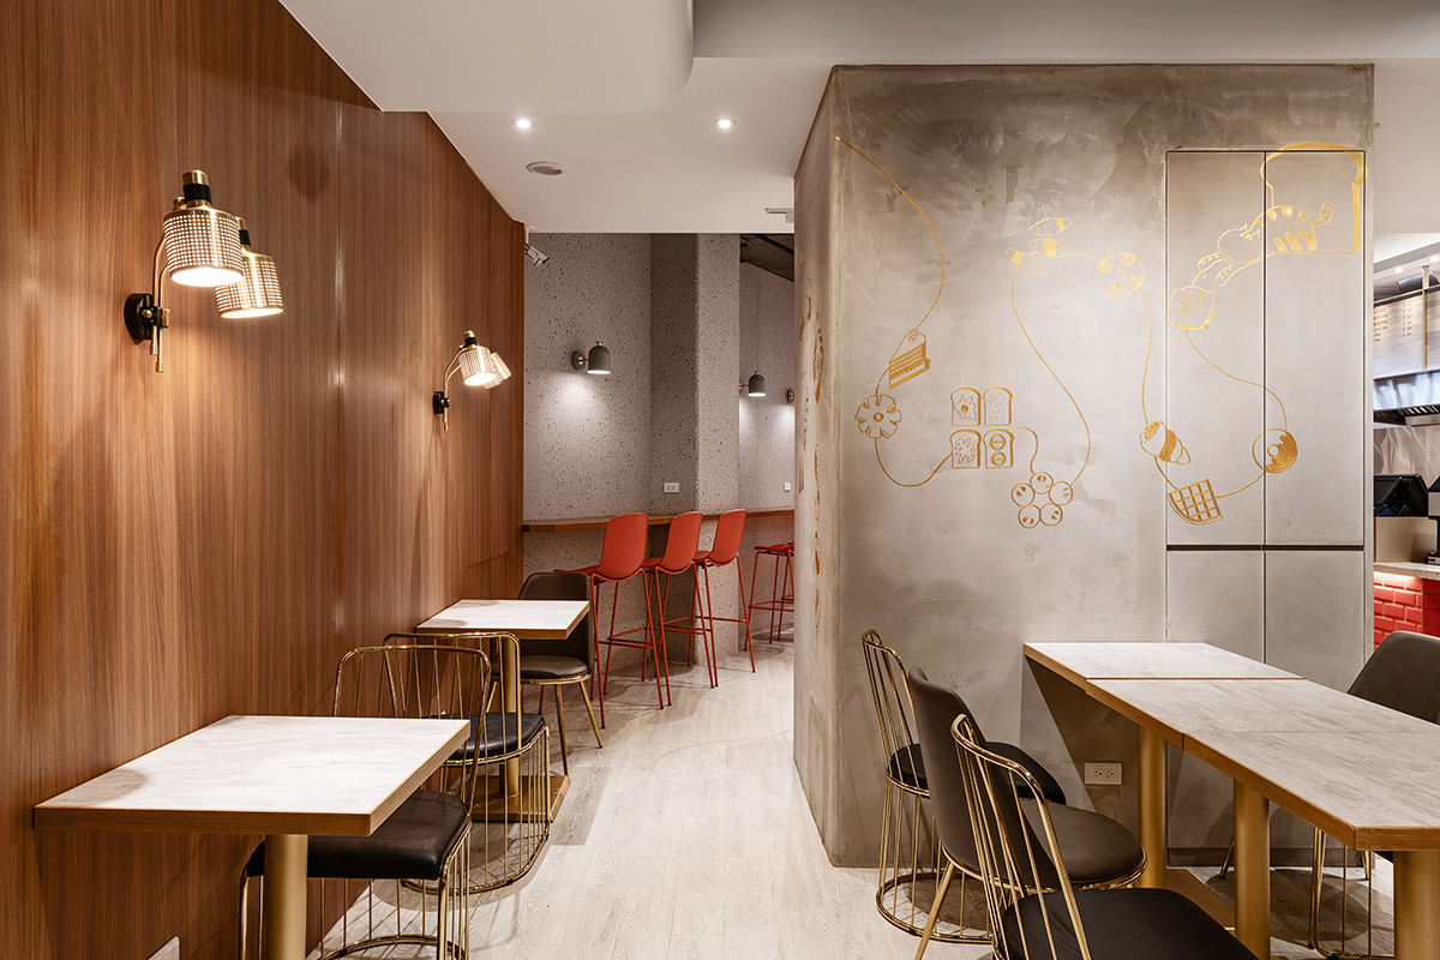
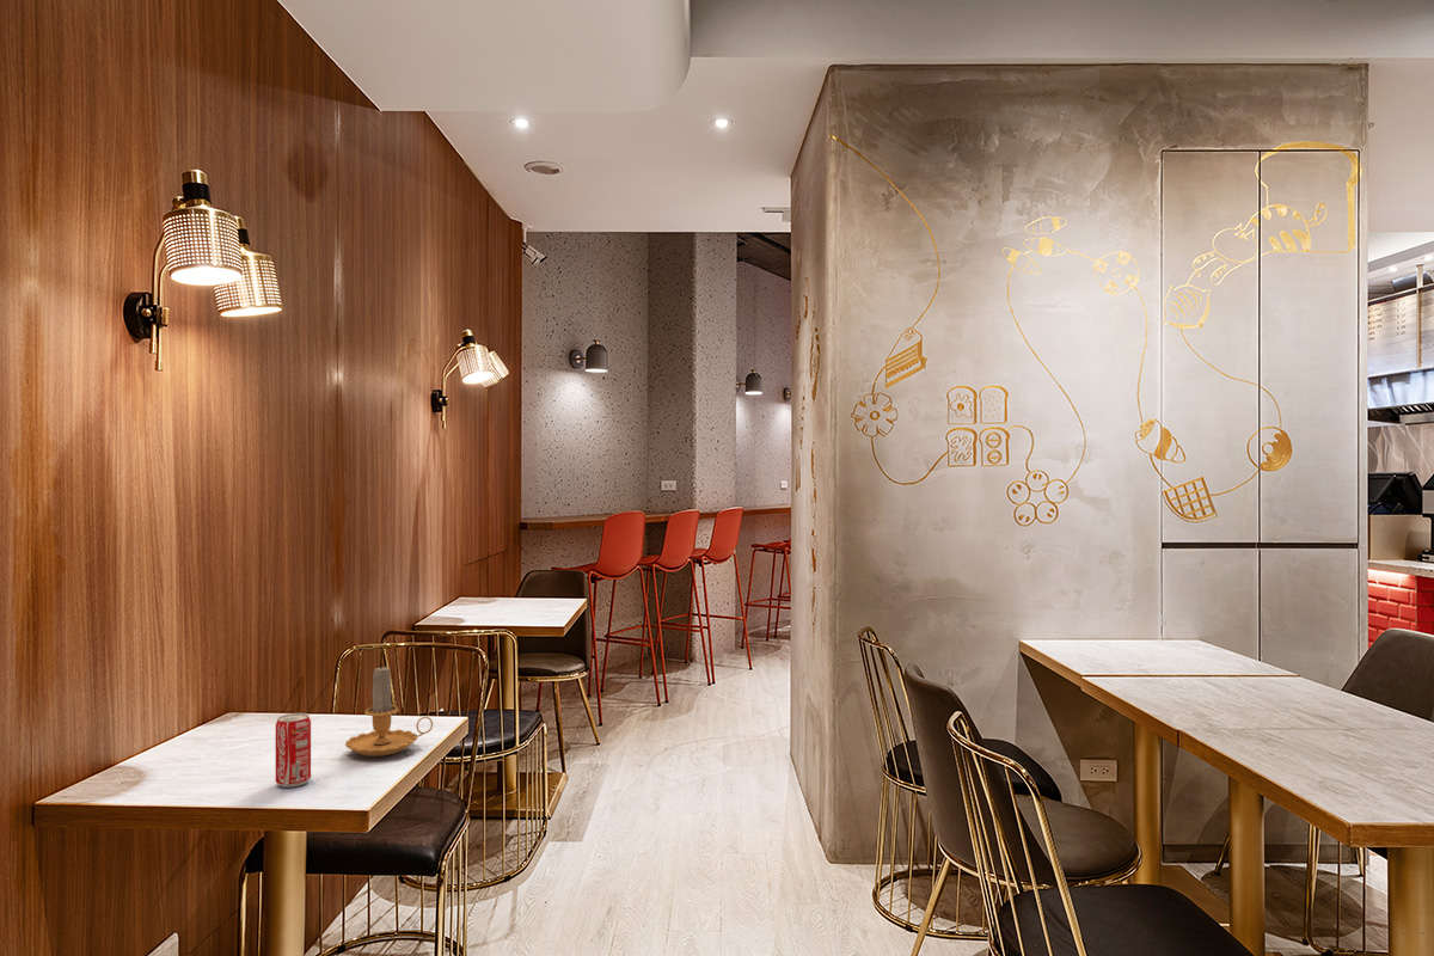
+ candle (390, 706)
+ beverage can (293, 749)
